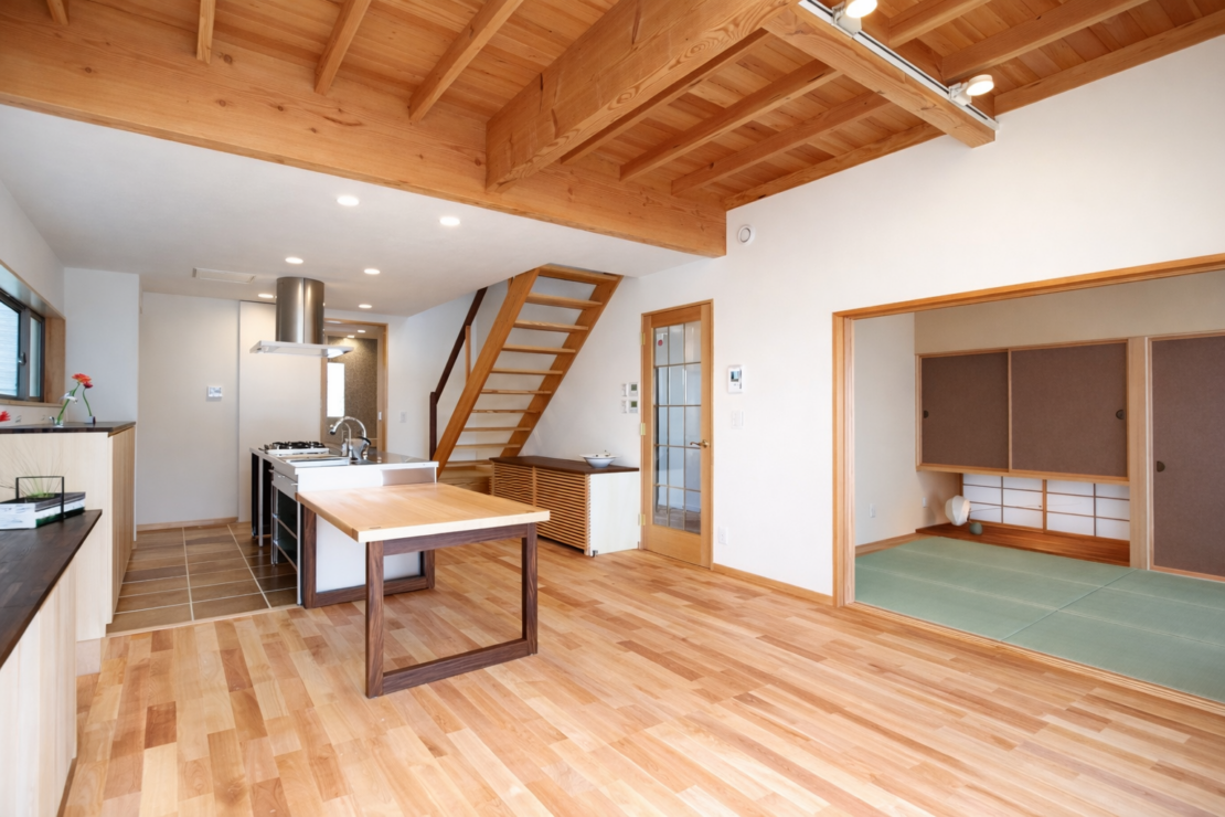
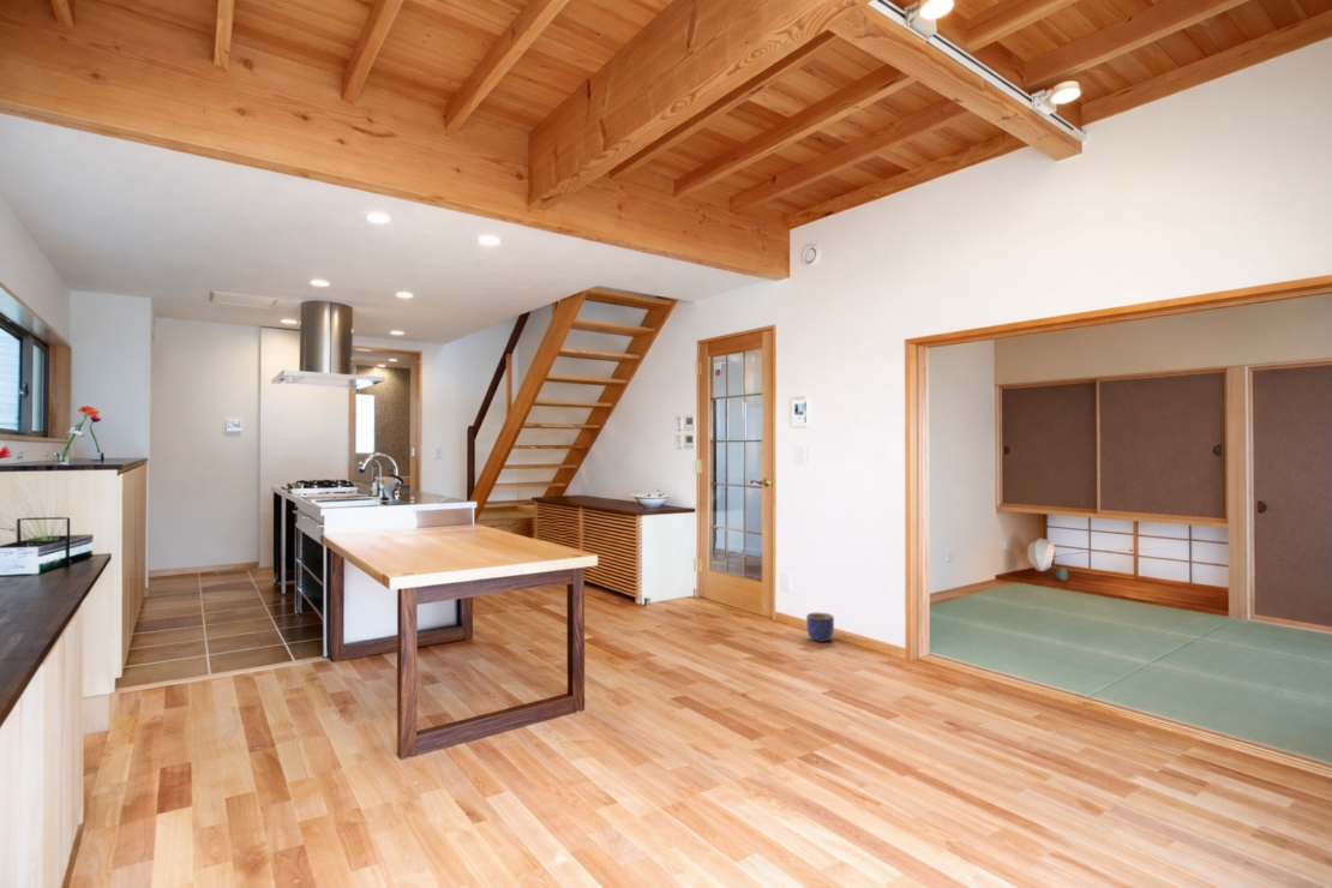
+ planter (820, 626)
